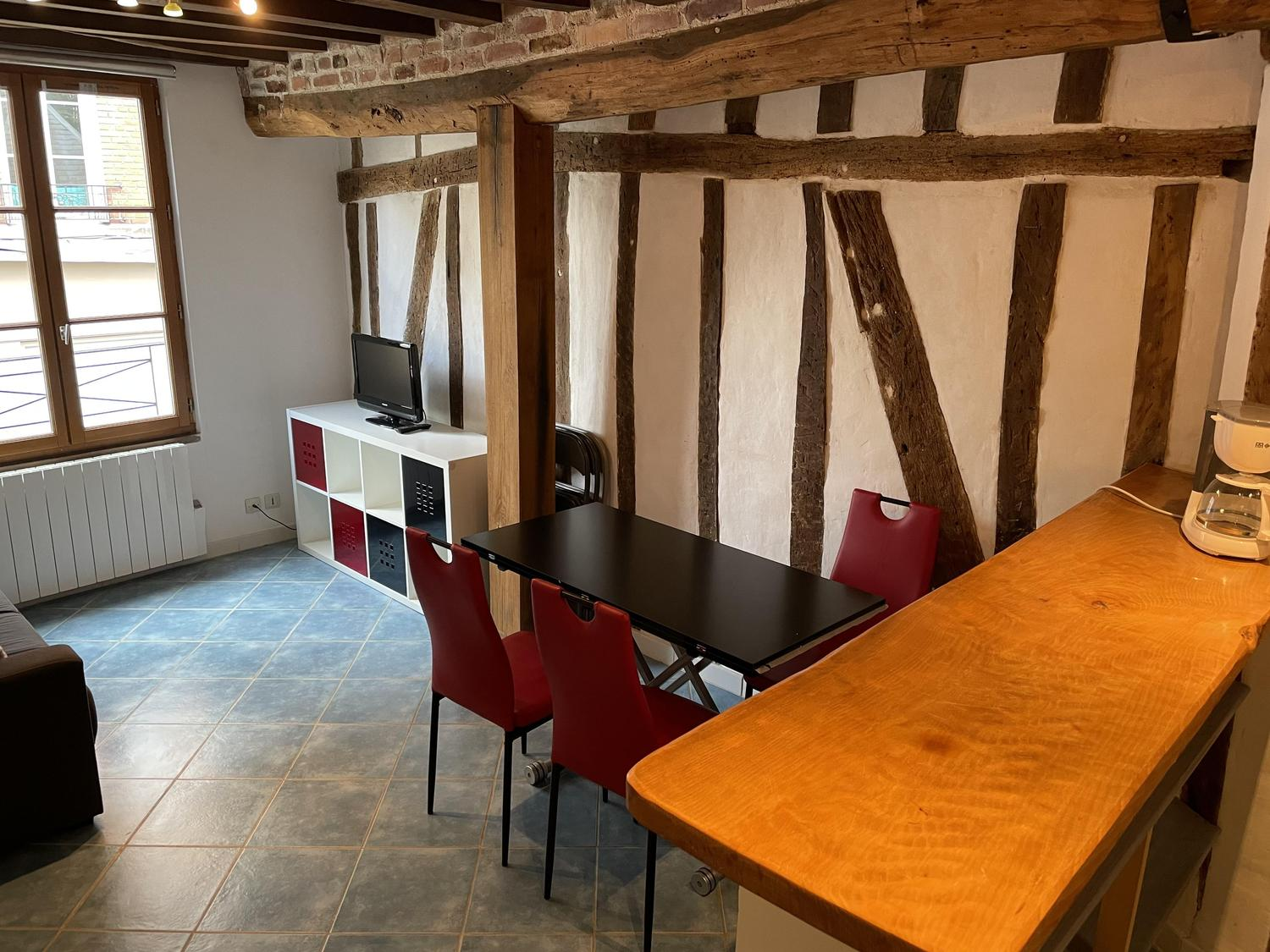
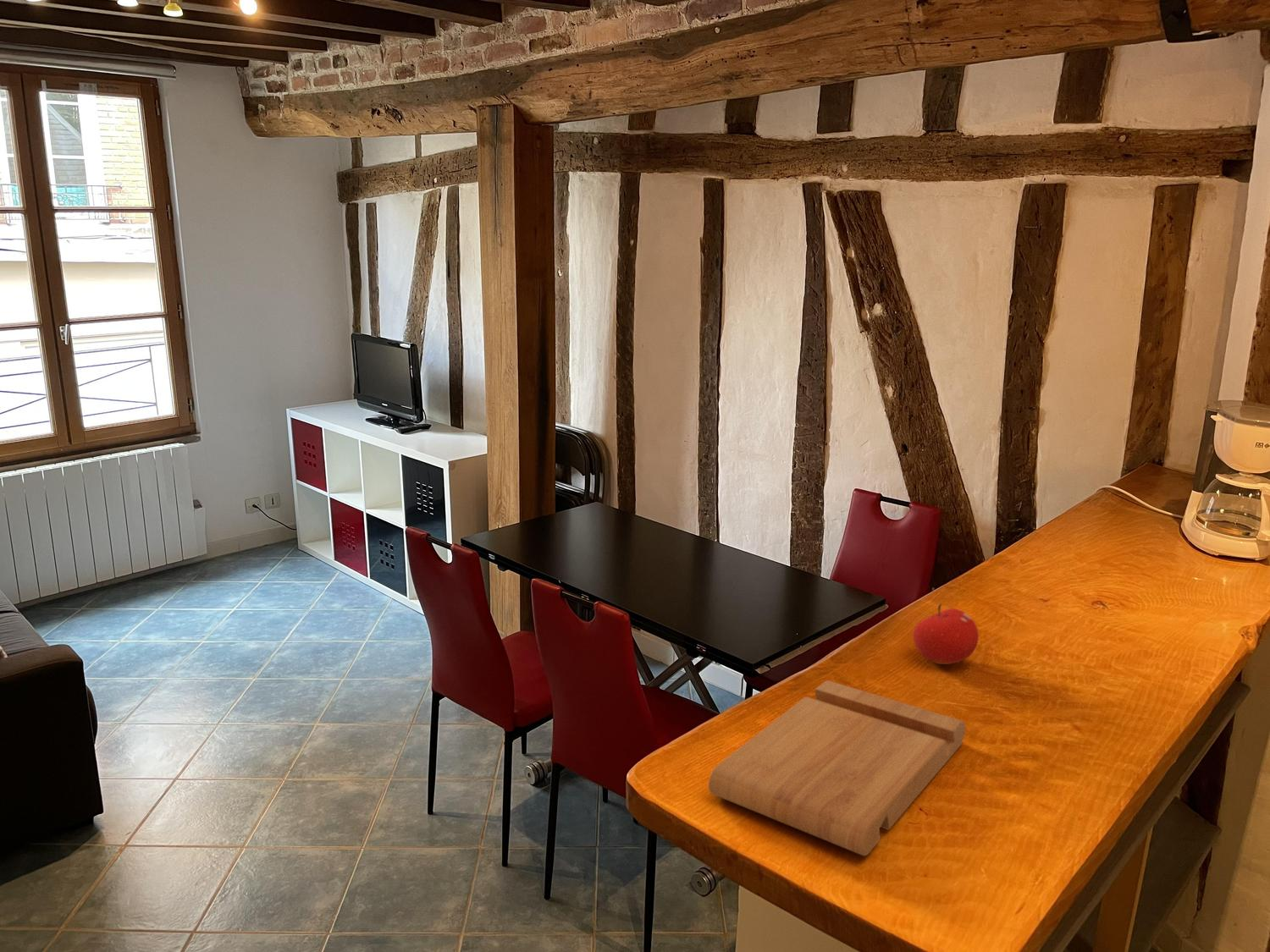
+ fruit (946, 634)
+ cutting board (843, 756)
